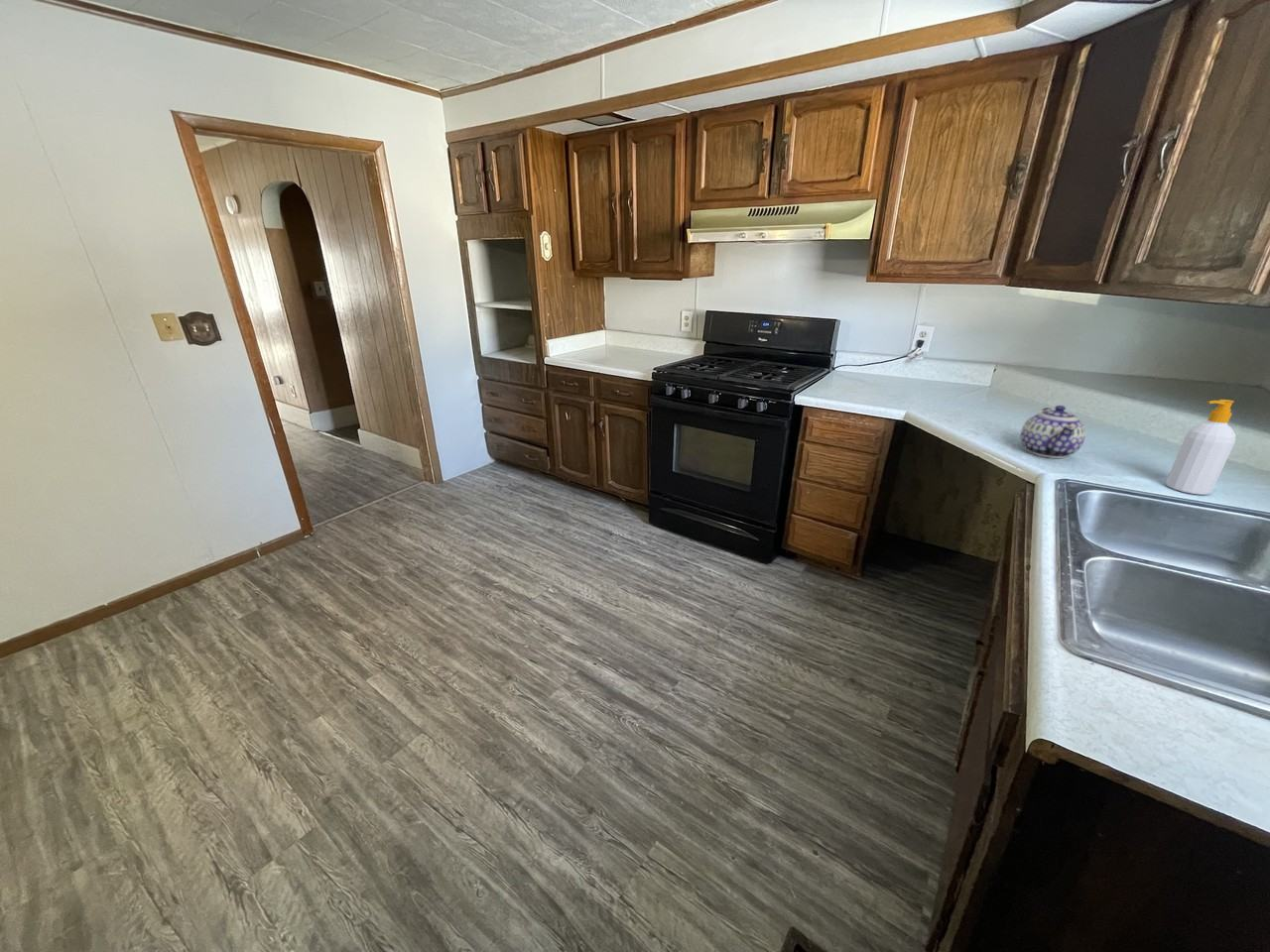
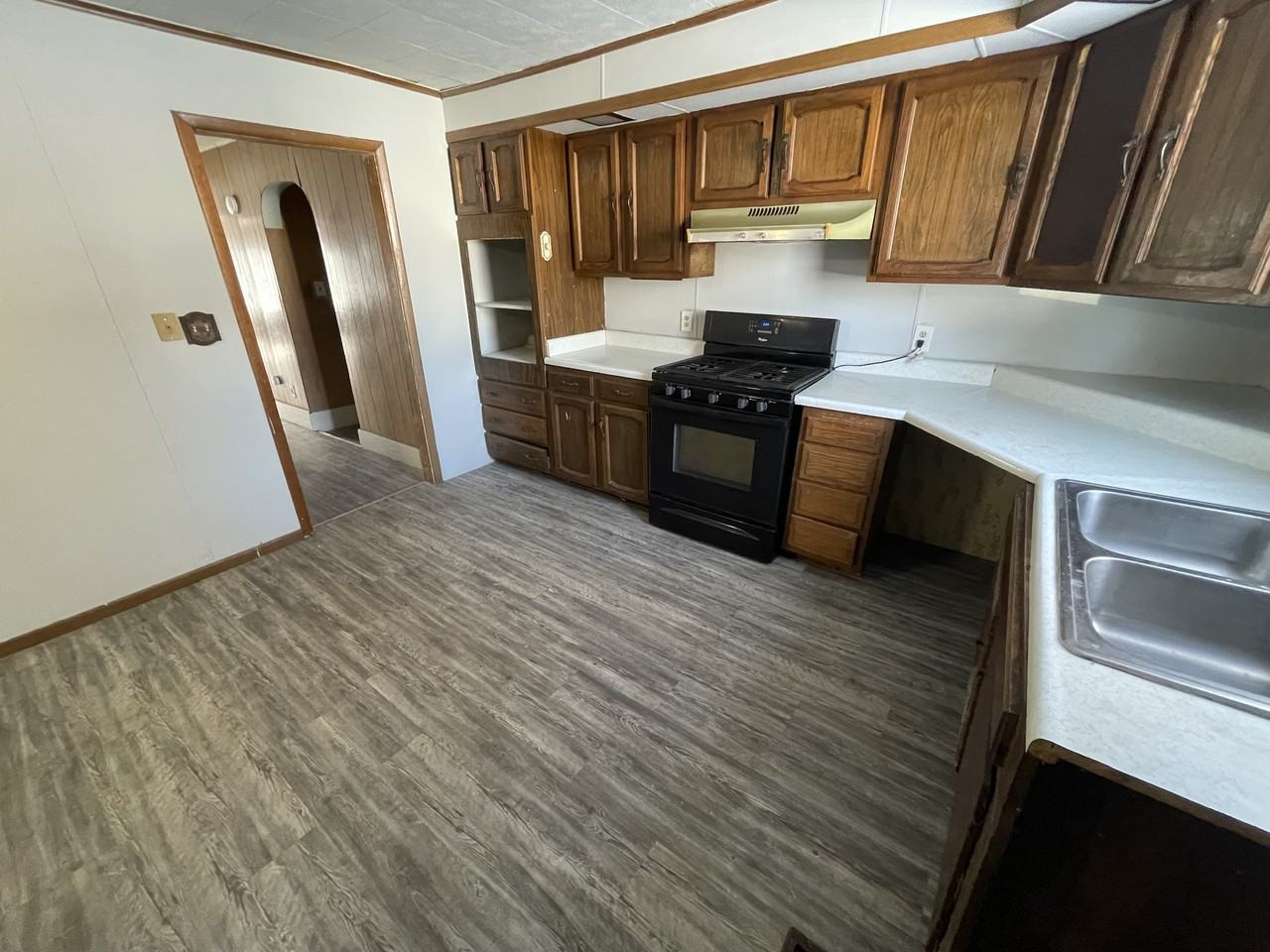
- teapot (1054, 429)
- soap bottle (1205, 445)
